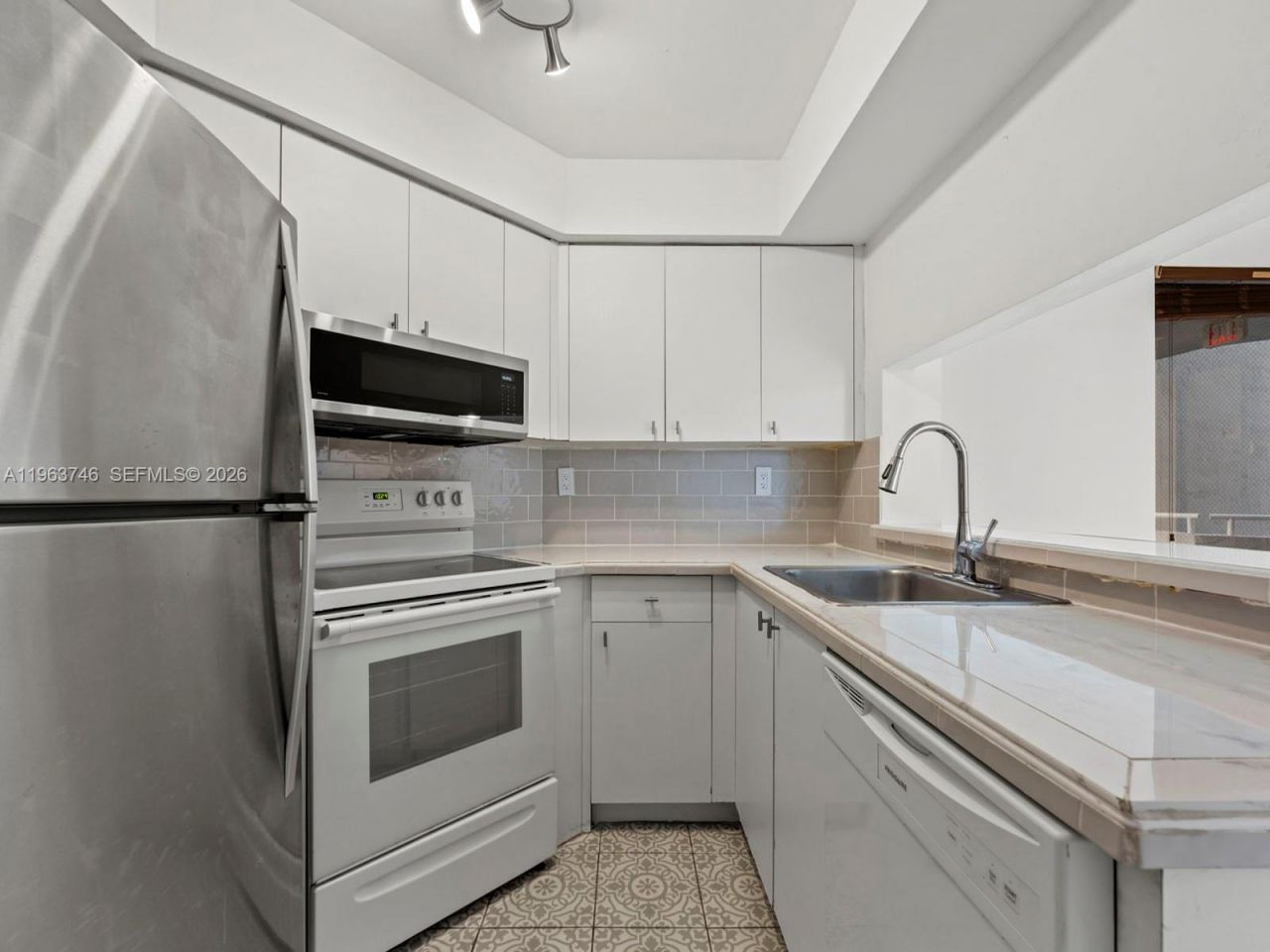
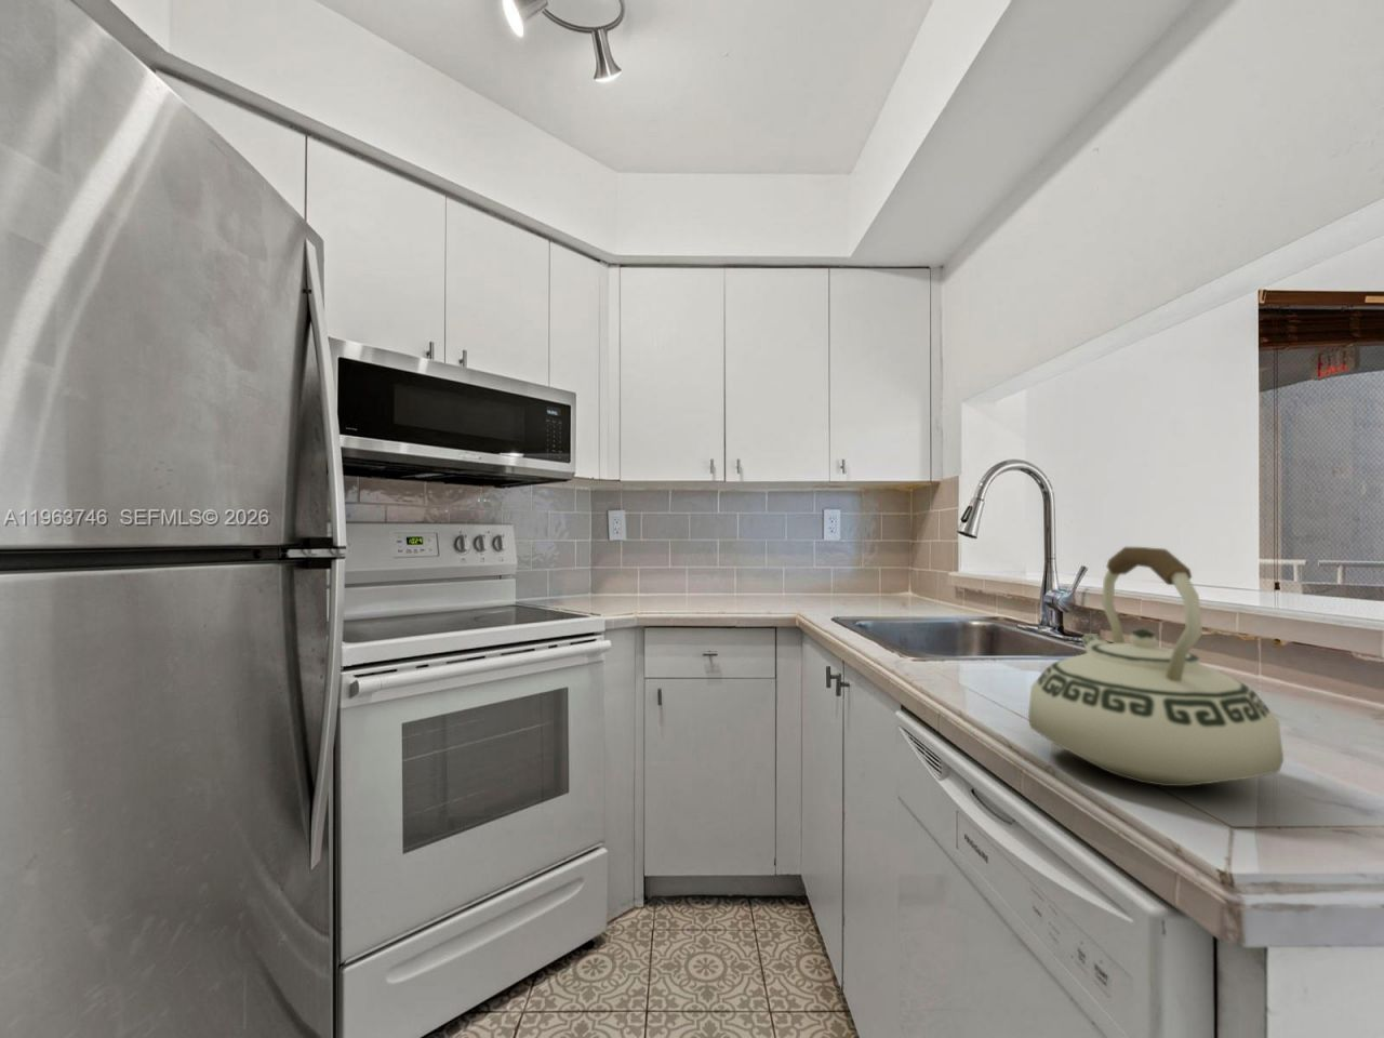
+ teakettle (1133, 653)
